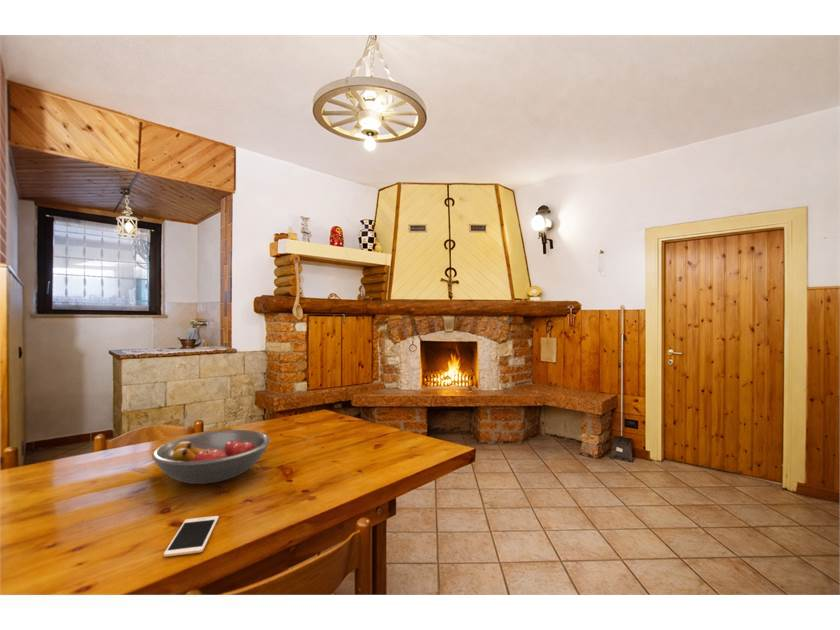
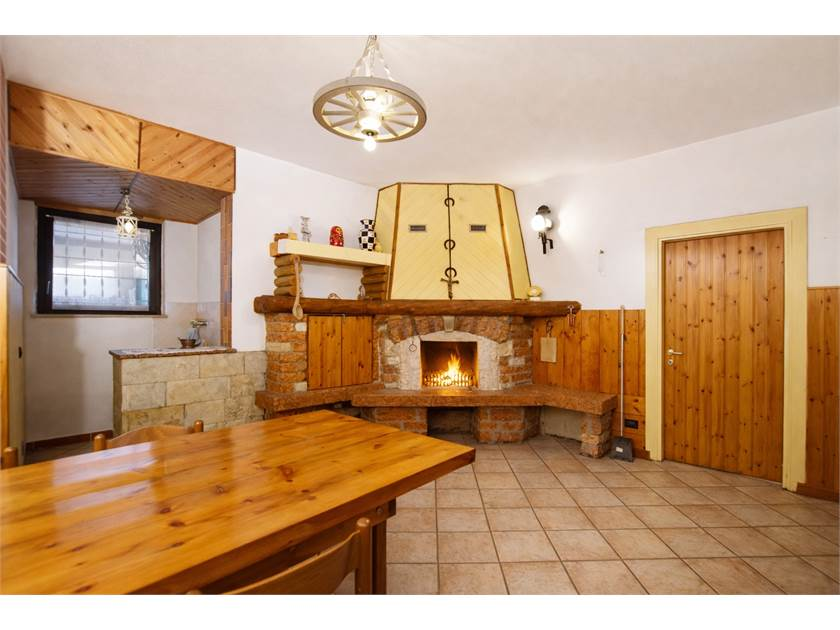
- fruit bowl (214, 455)
- cell phone (193, 534)
